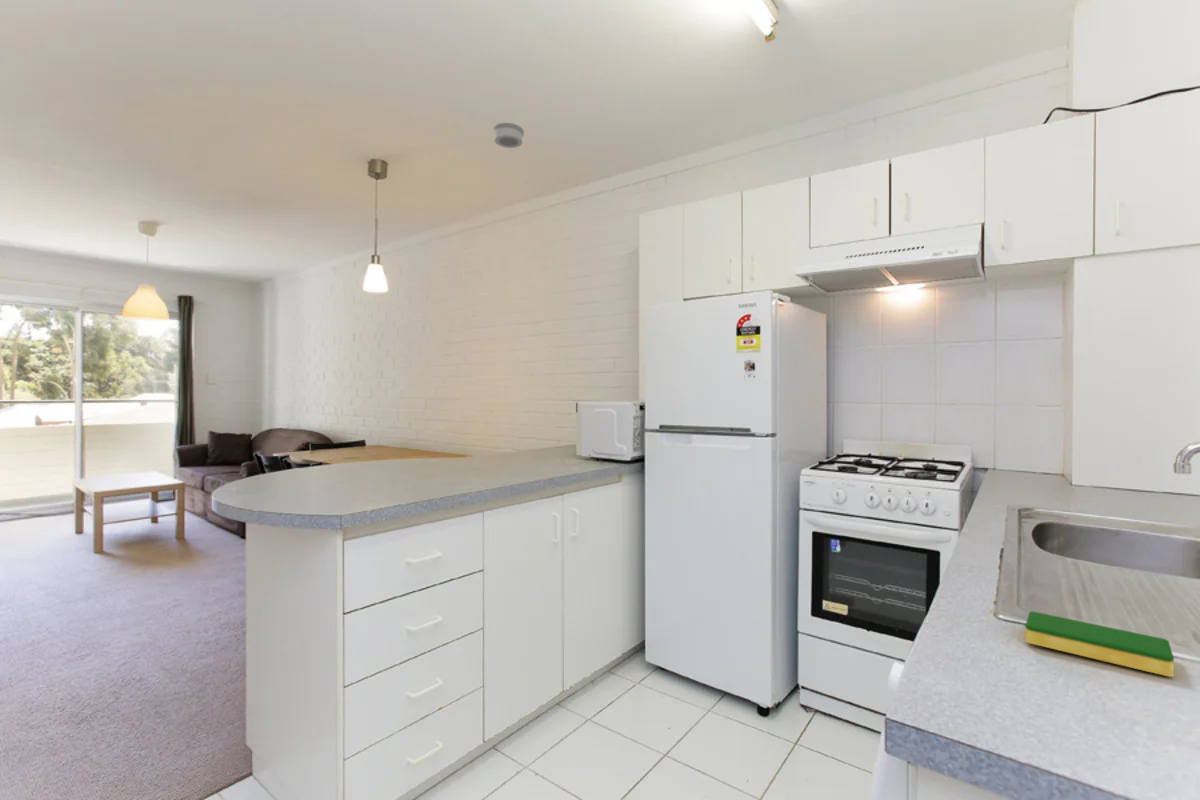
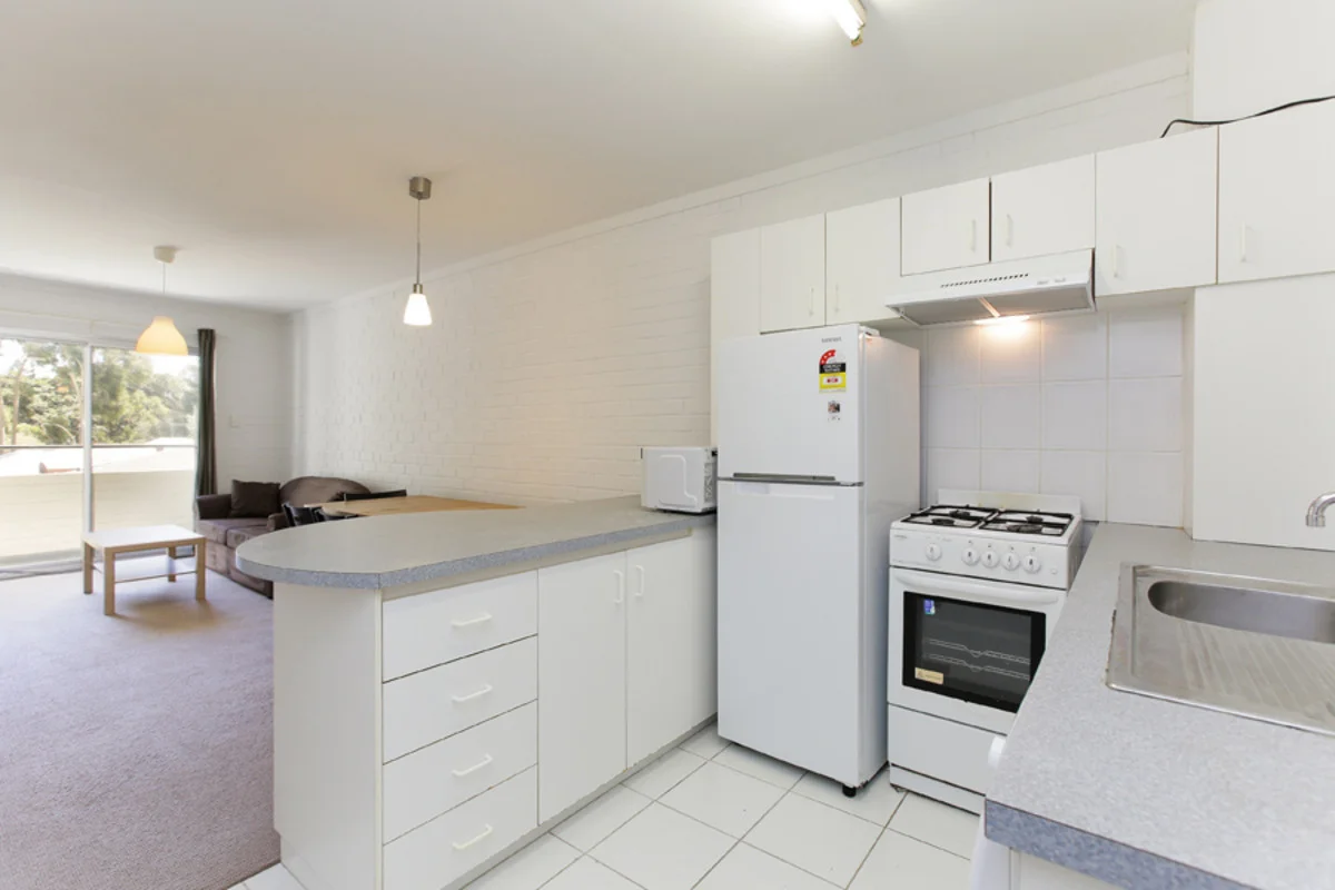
- dish sponge (1094, 641)
- smoke detector (508, 133)
